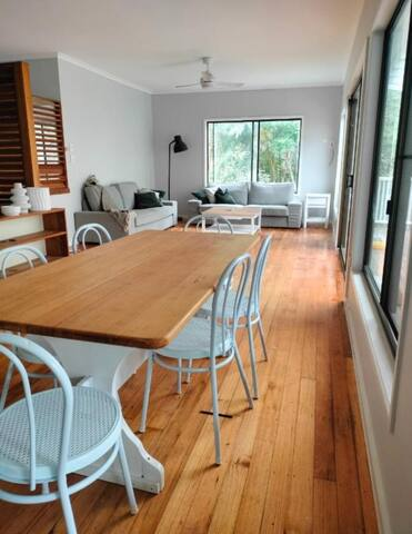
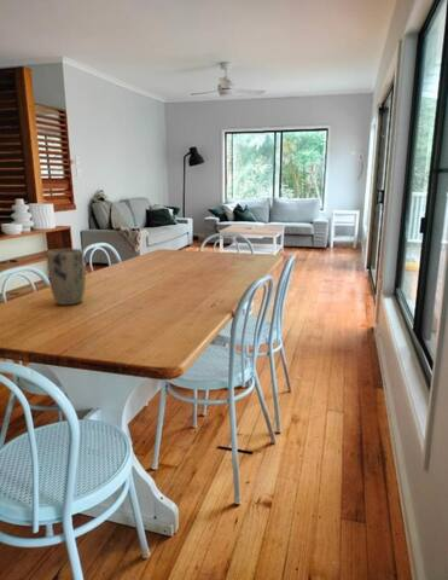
+ plant pot (66, 277)
